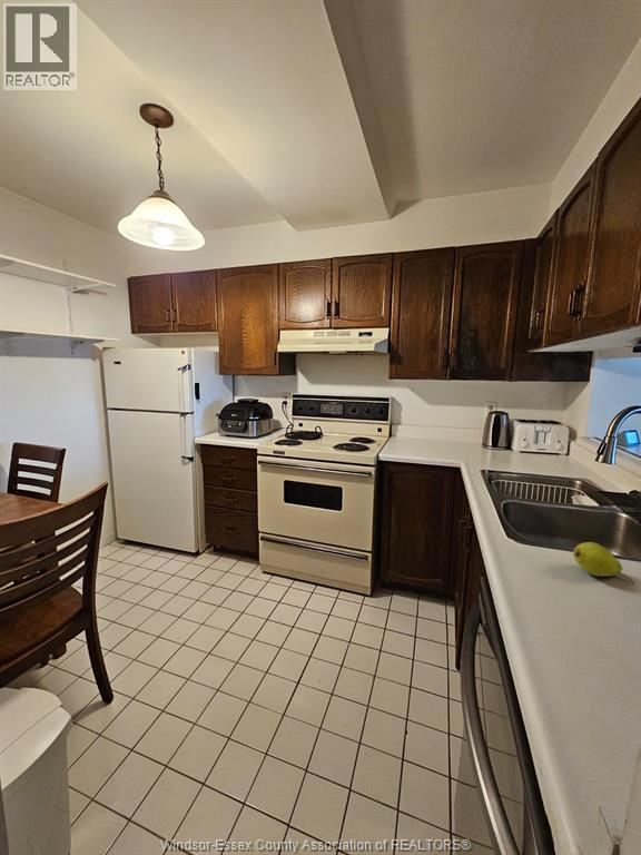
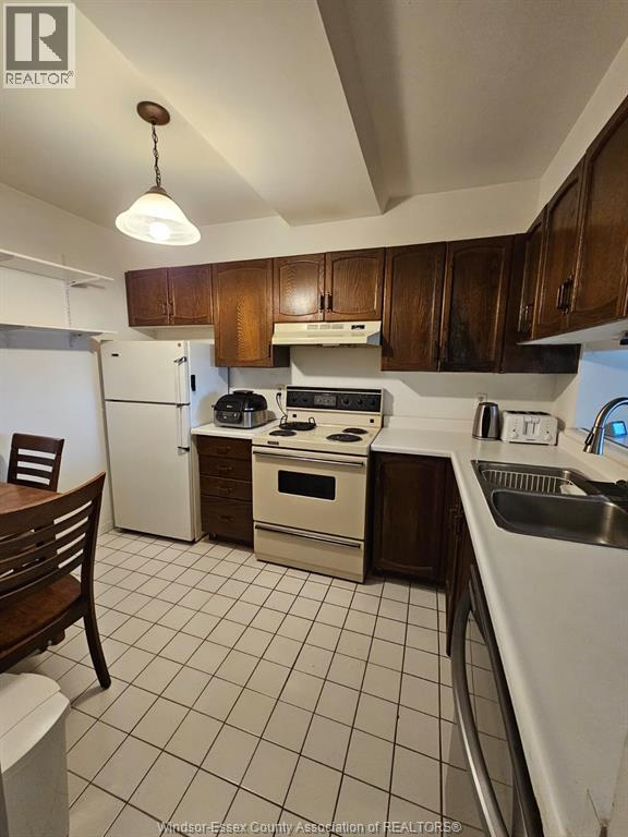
- fruit (602, 560)
